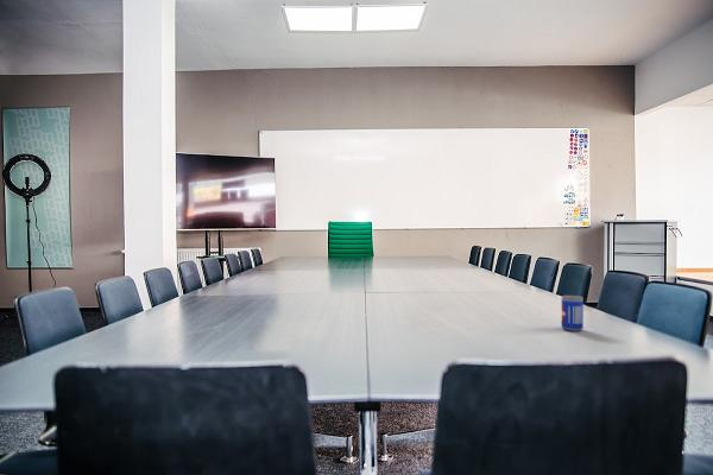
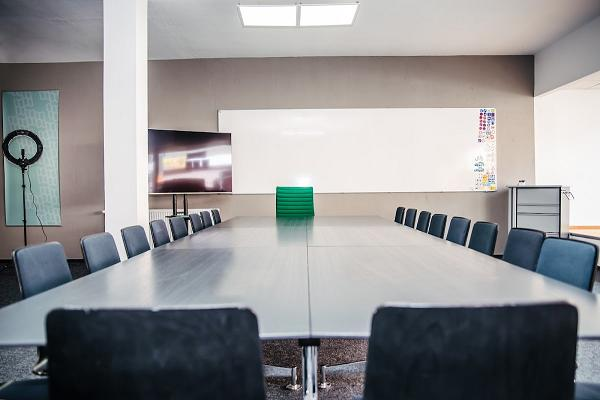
- beer can (572, 312)
